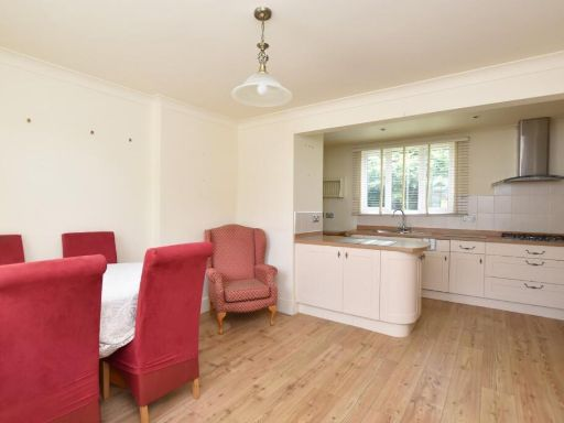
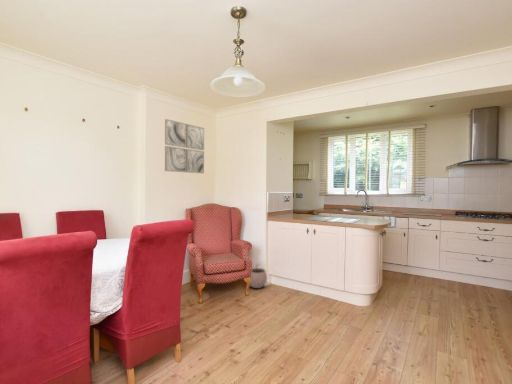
+ plant pot (257, 274)
+ wall art (186, 147)
